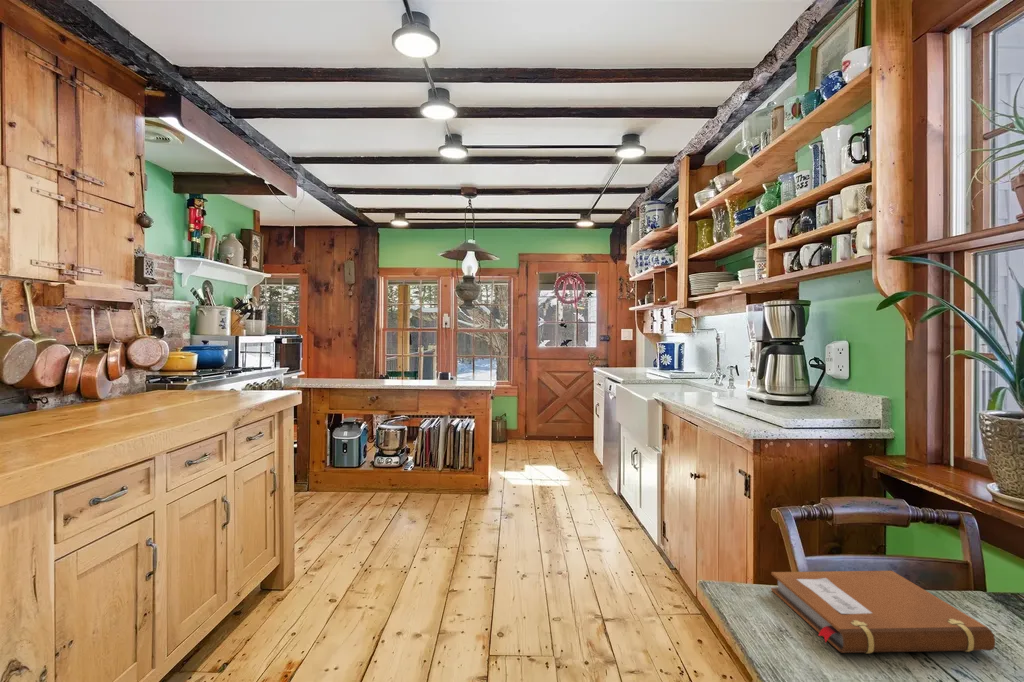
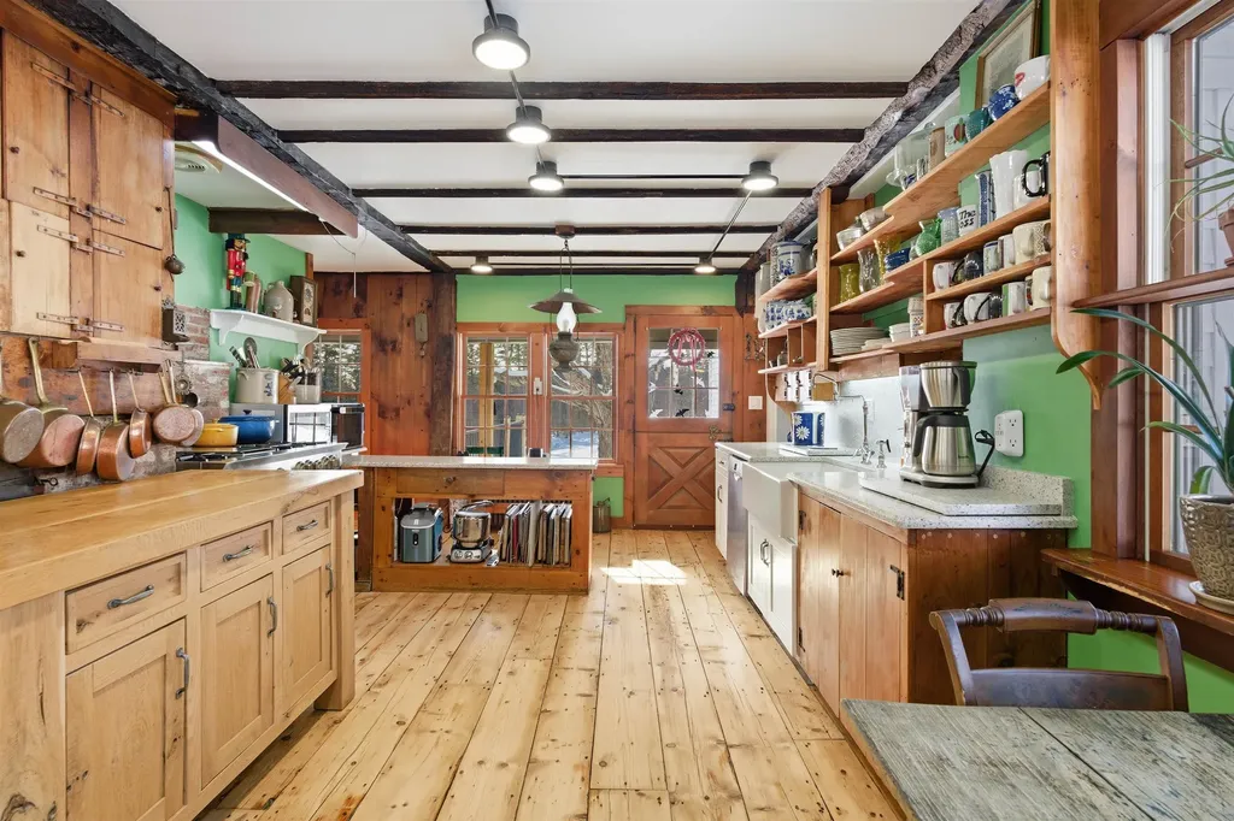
- notebook (867, 608)
